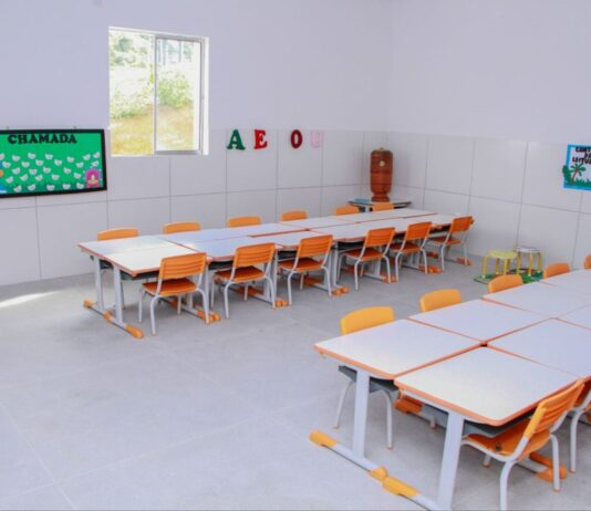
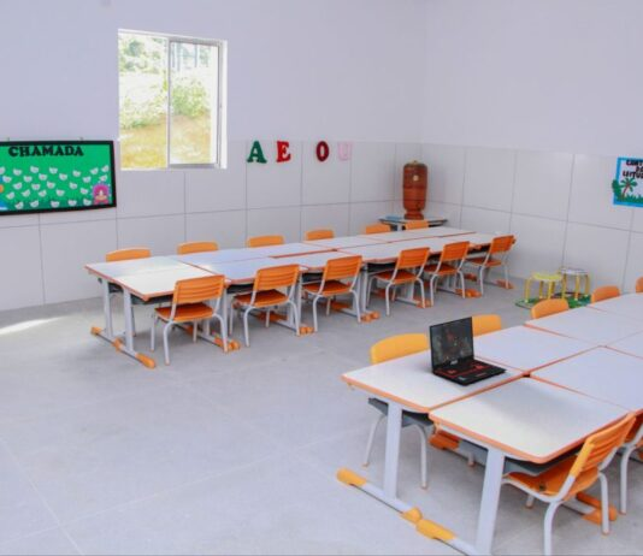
+ laptop (467, 349)
